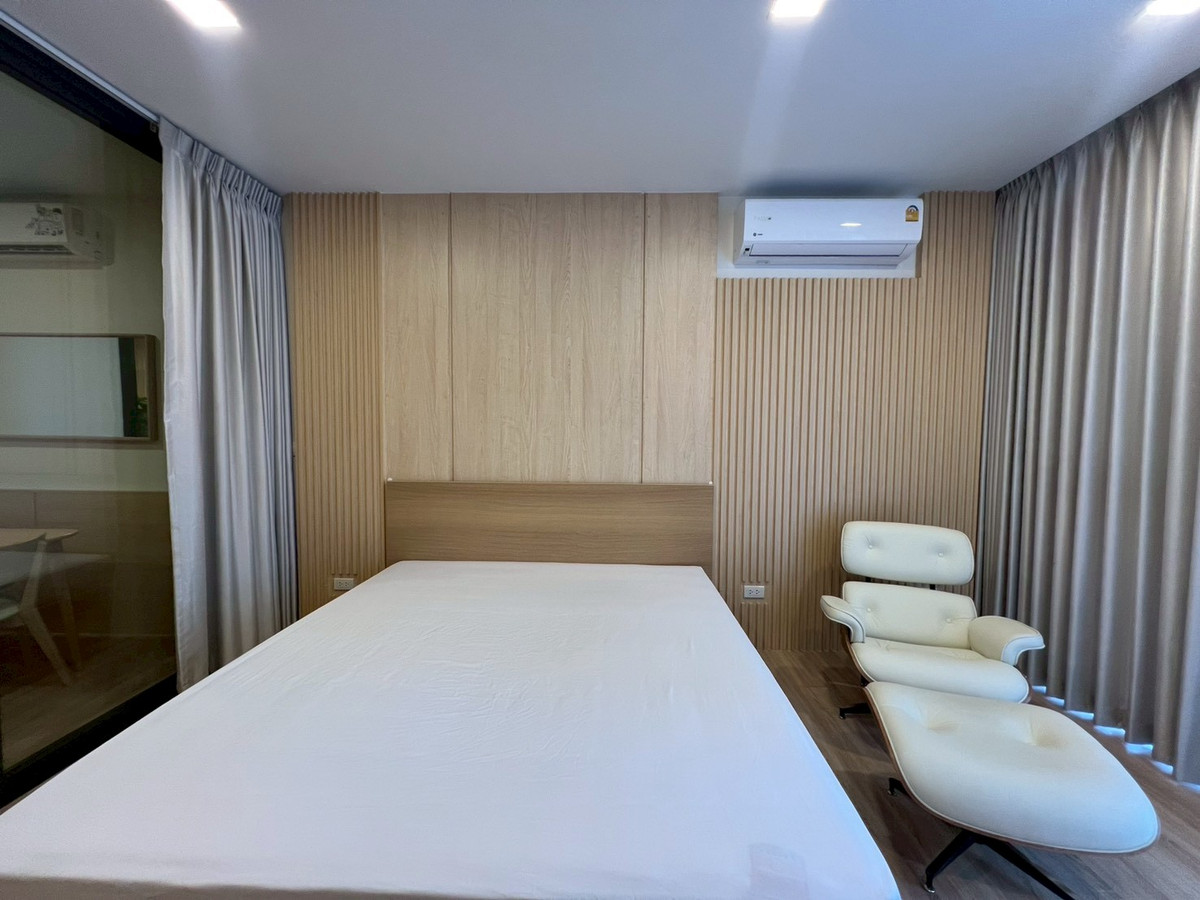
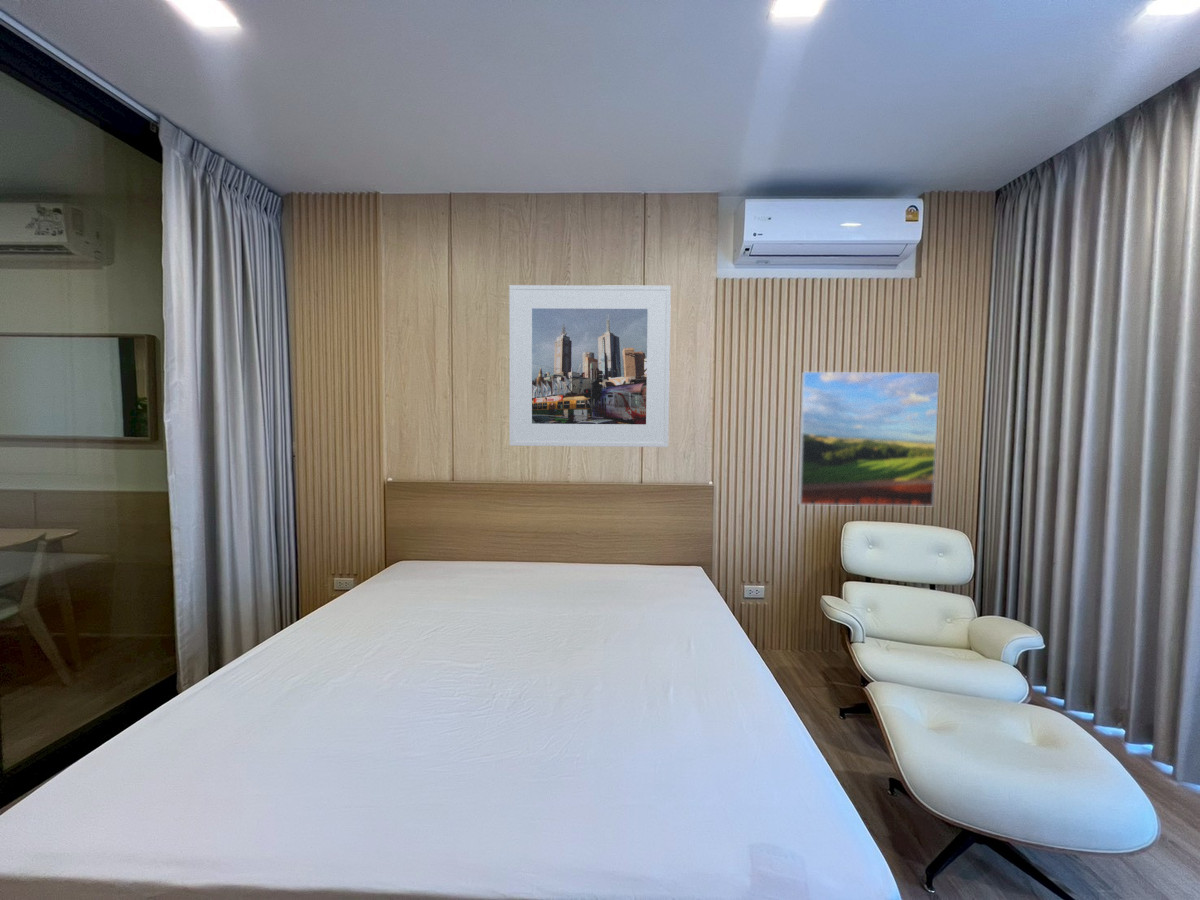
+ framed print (867, 439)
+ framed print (589, 366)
